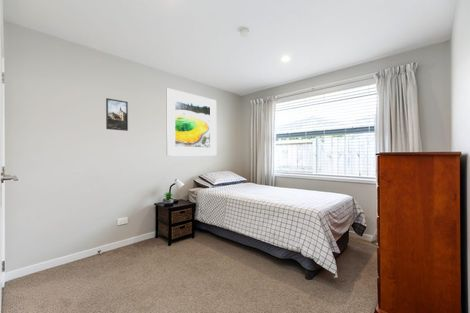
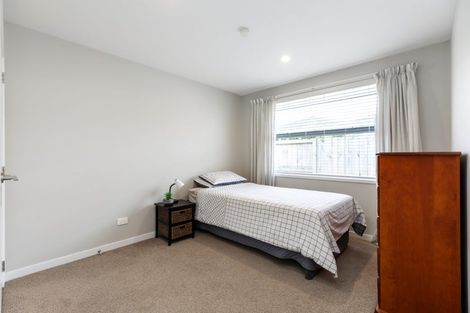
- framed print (193, 125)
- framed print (117, 115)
